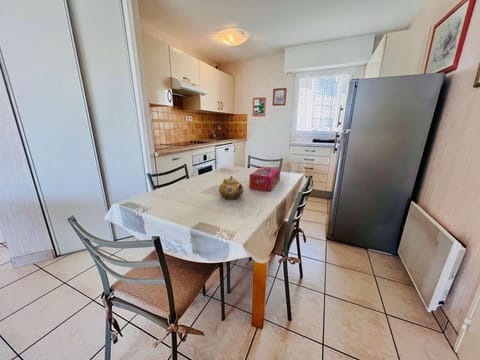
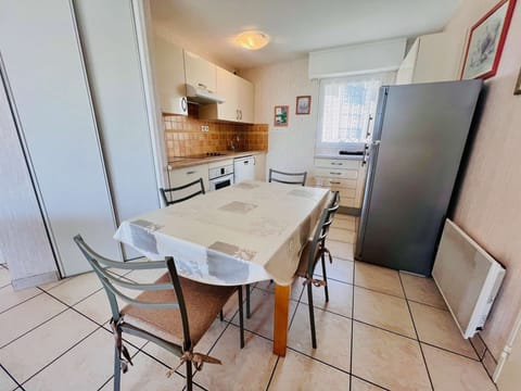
- teapot (231, 186)
- tissue box (265, 177)
